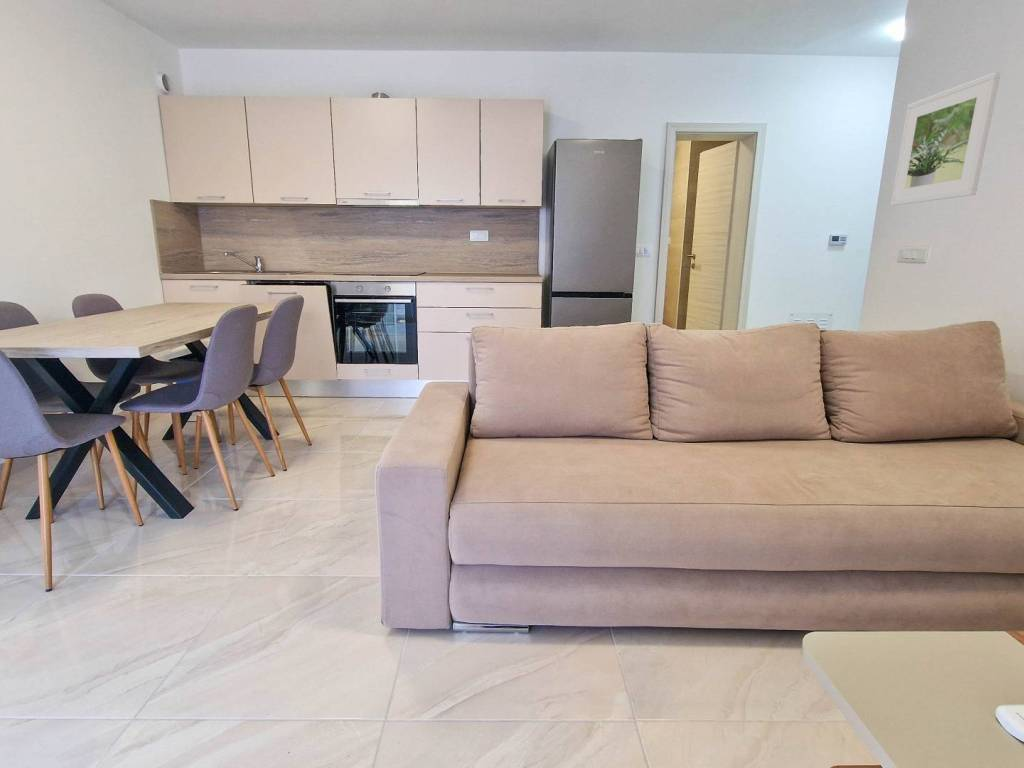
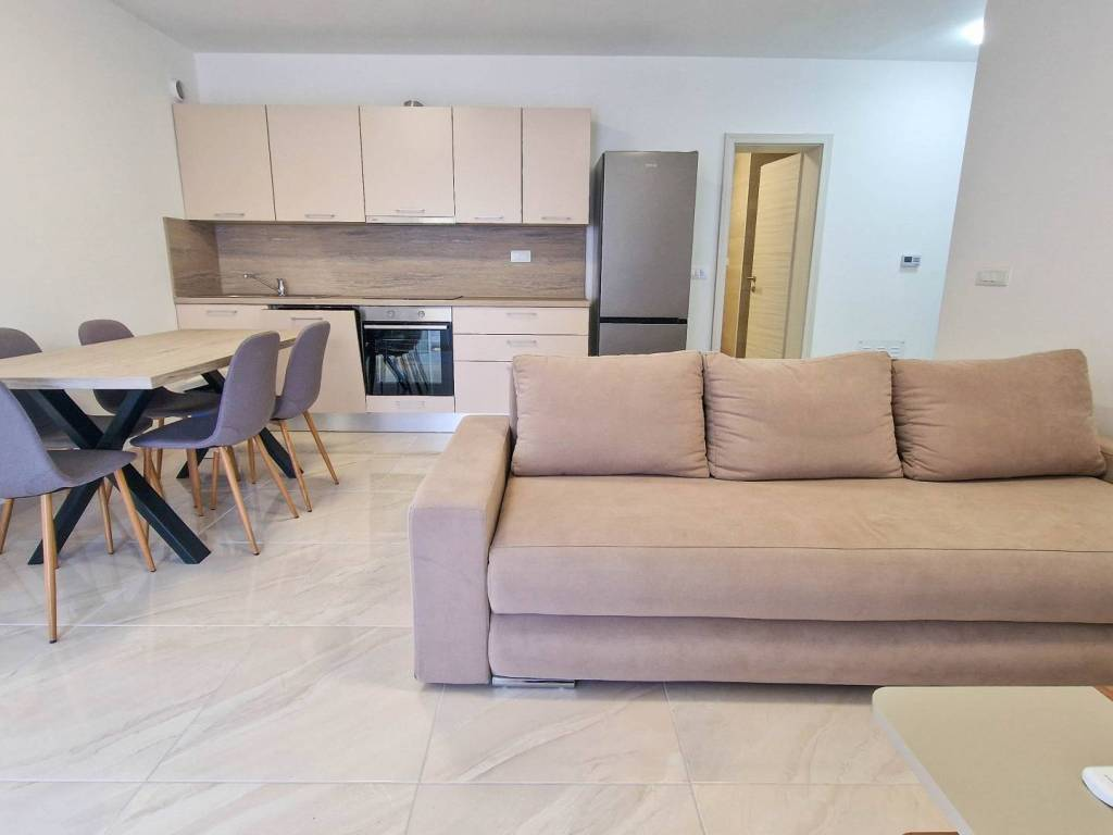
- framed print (939, 146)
